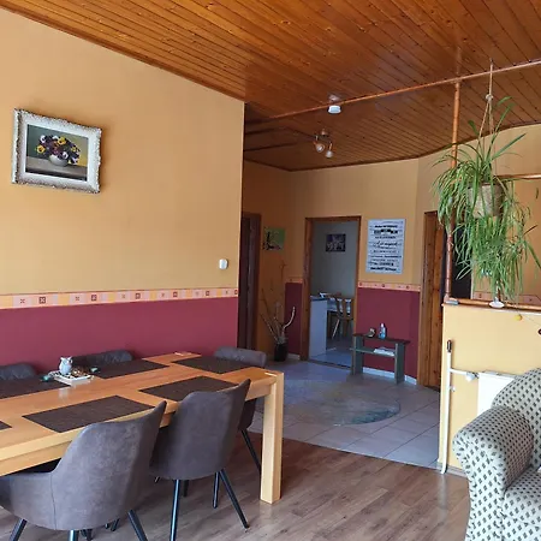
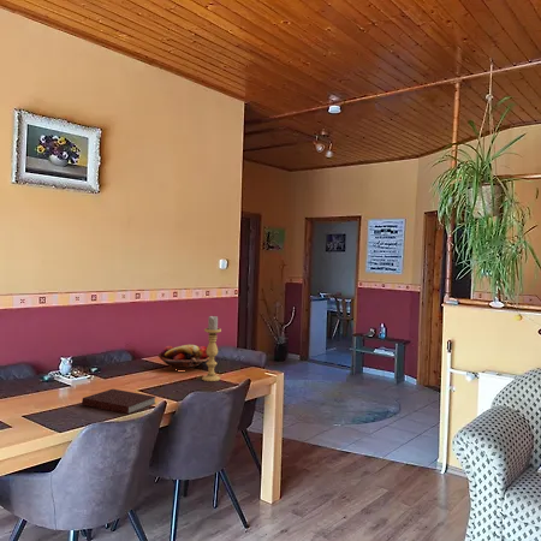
+ candle holder (212, 346)
+ fruit basket (186, 355)
+ notebook (119, 400)
